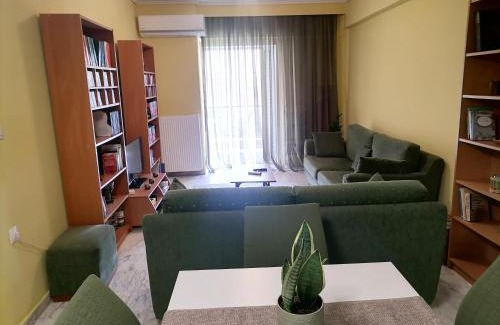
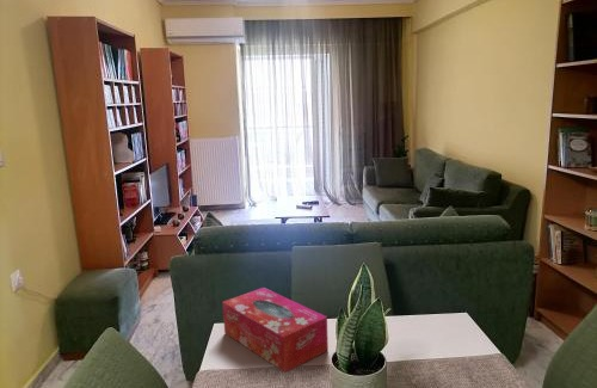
+ tissue box (272, 325)
